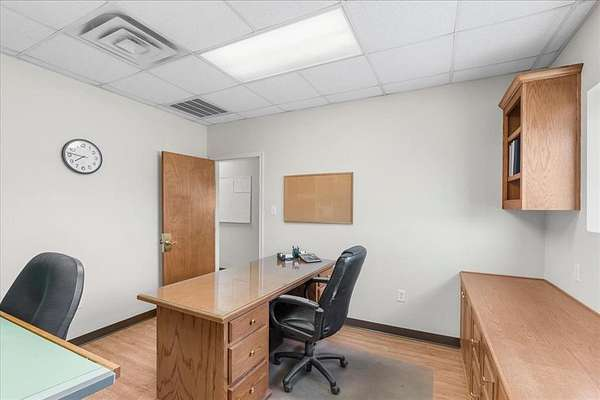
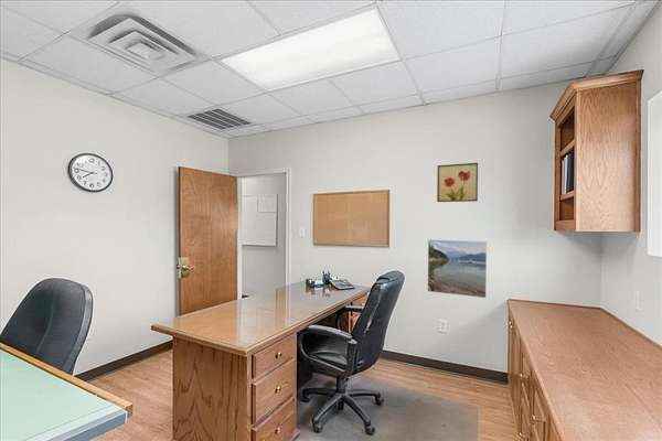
+ wall art (457, 183)
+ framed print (456, 267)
